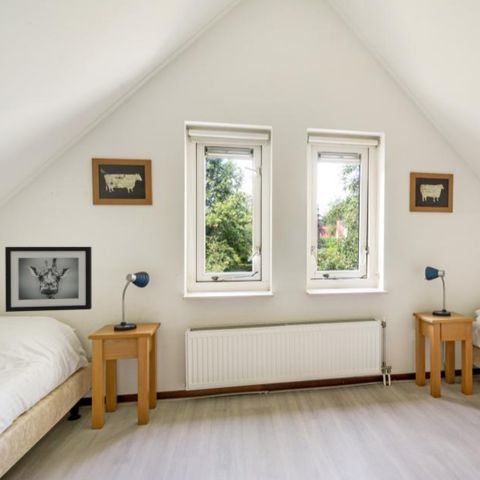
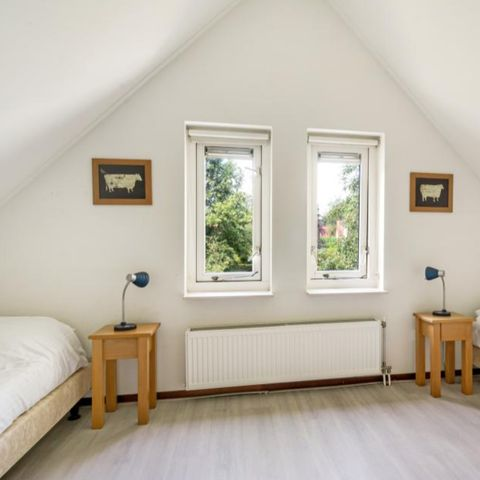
- wall art (49, 278)
